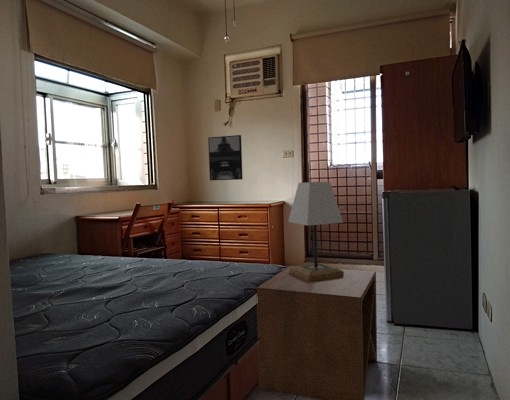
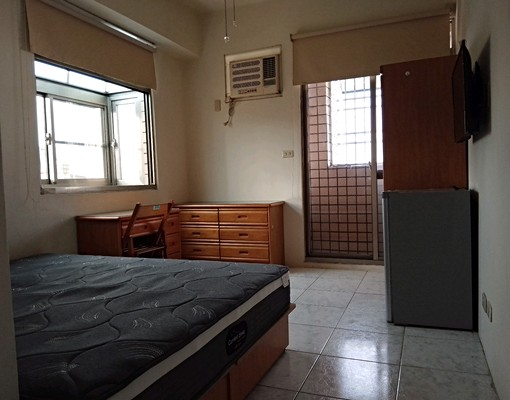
- side table (320, 326)
- wall art (225, 158)
- lamp (315, 227)
